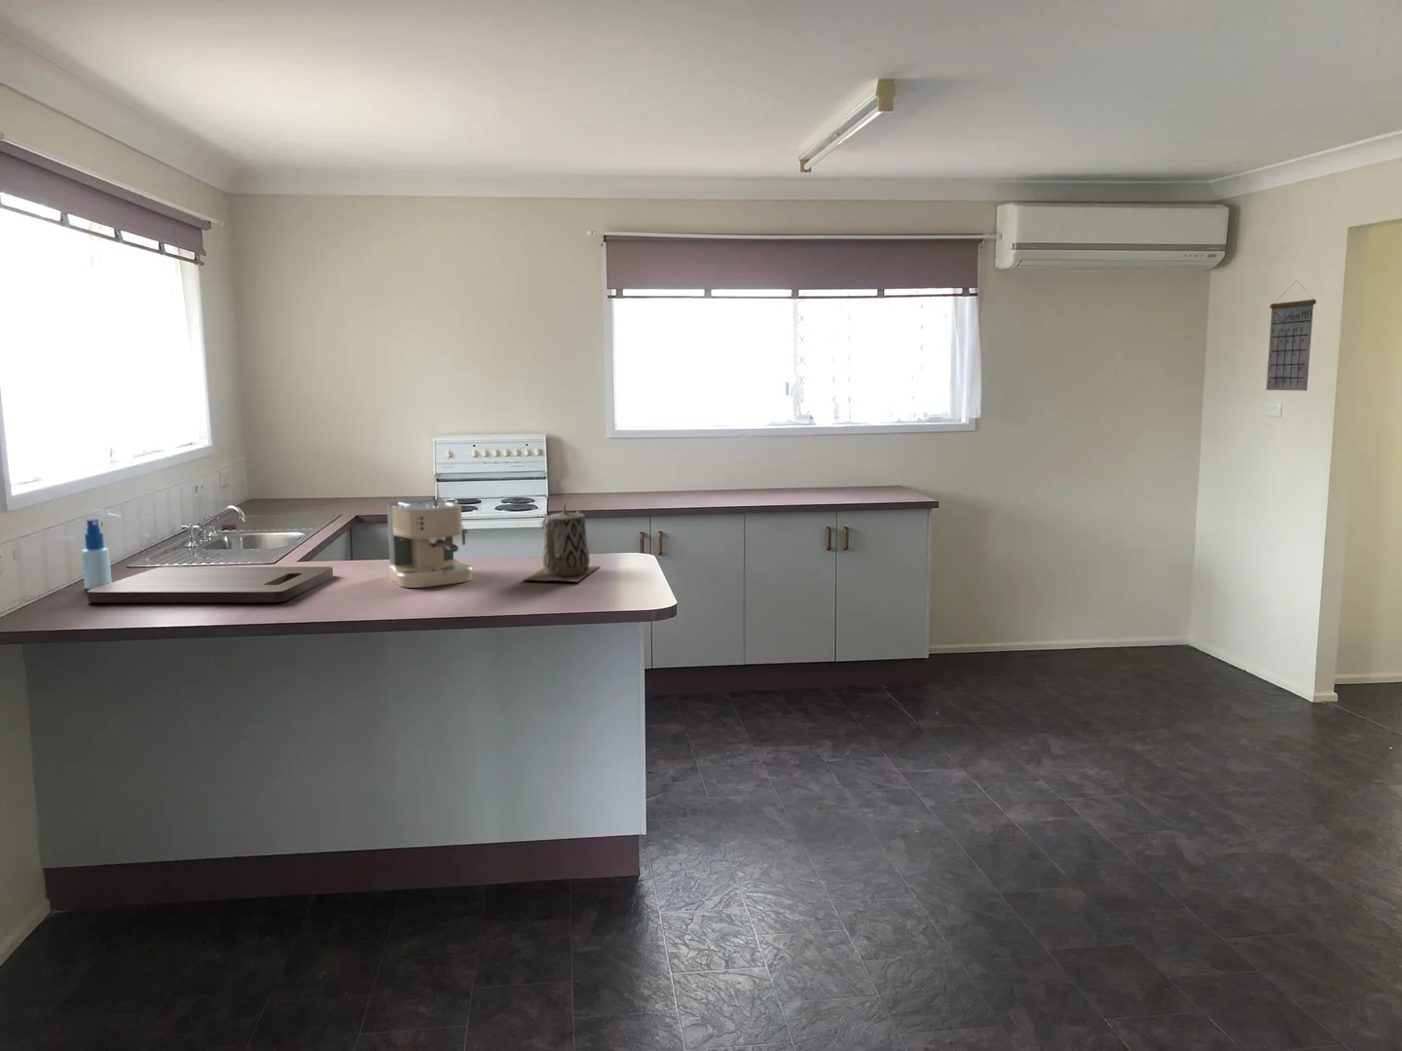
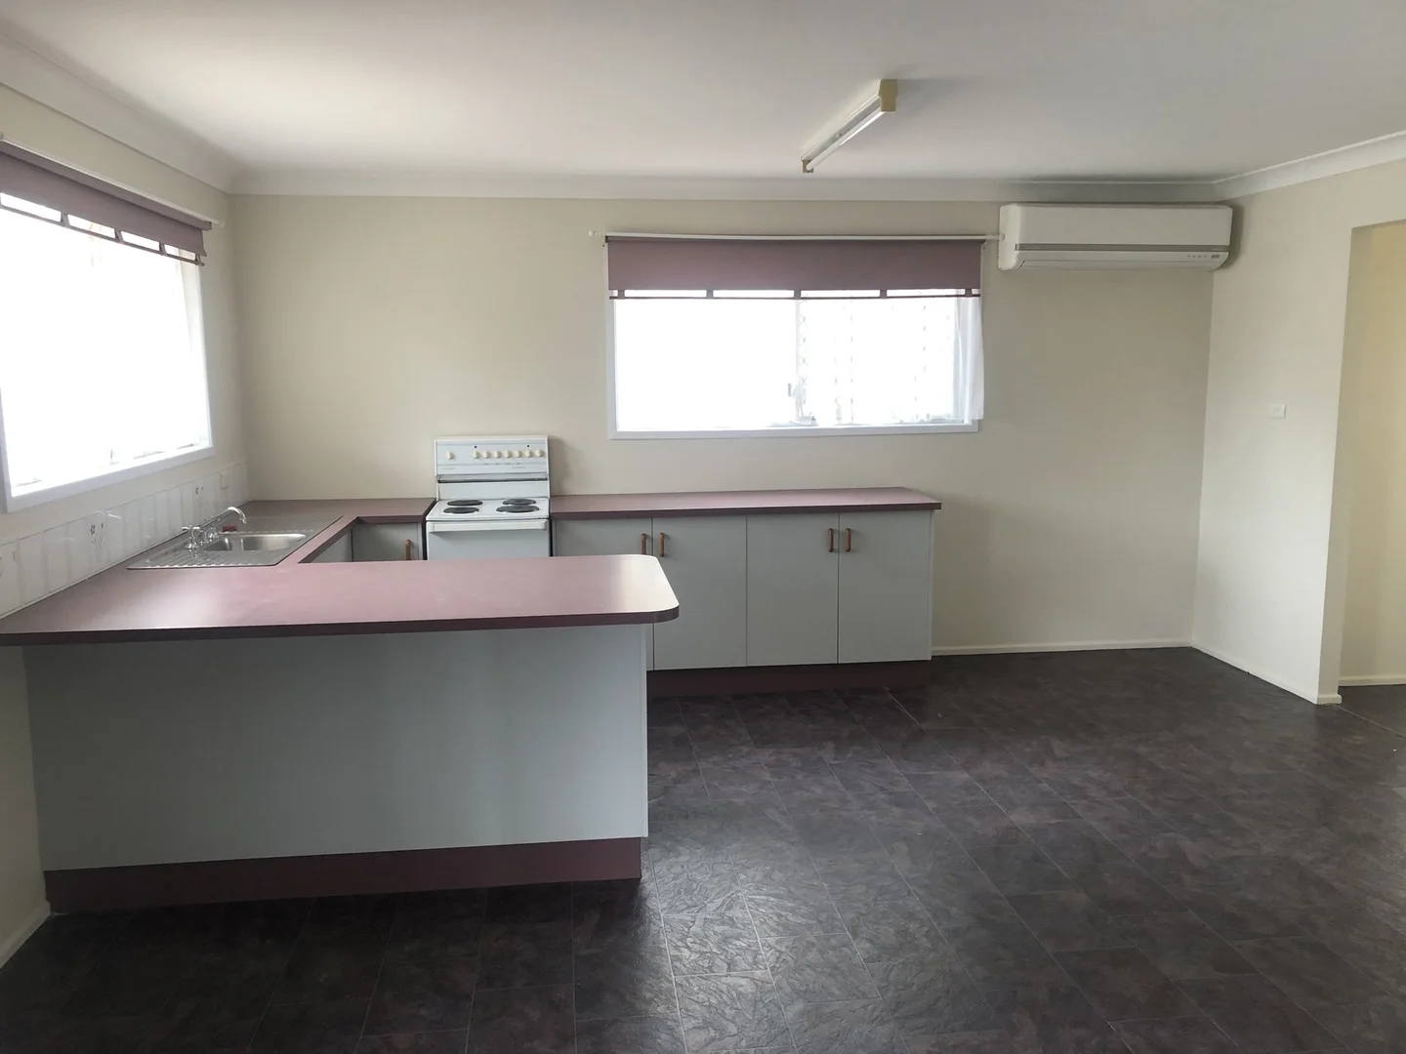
- calendar (1291, 336)
- cutting board (216, 583)
- spray bottle (95, 553)
- coffee maker (431, 540)
- teapot (561, 538)
